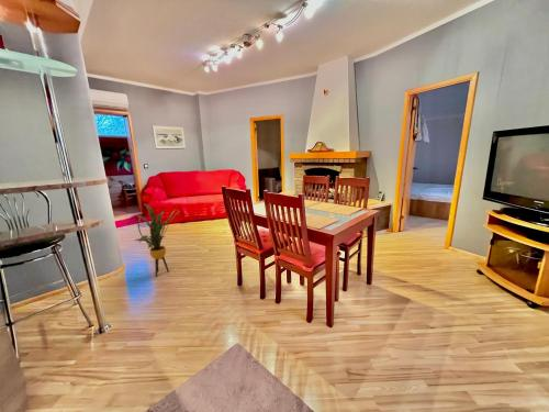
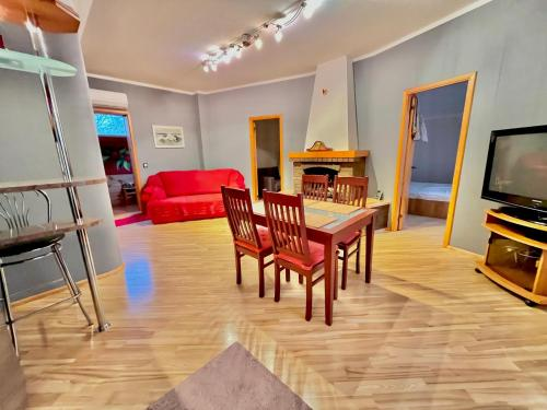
- house plant (158, 240)
